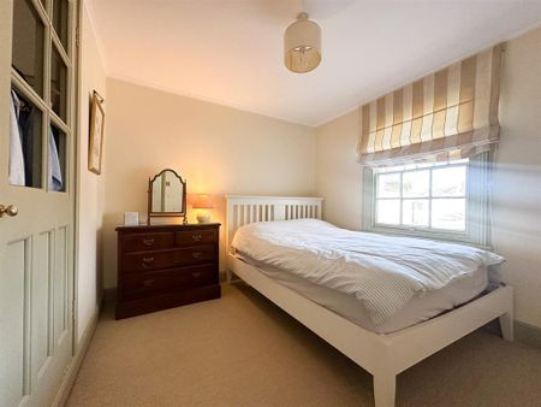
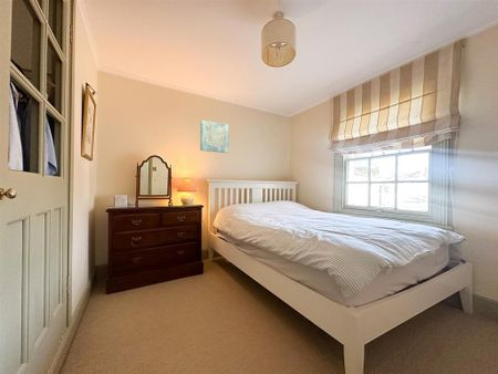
+ wall art (215, 136)
